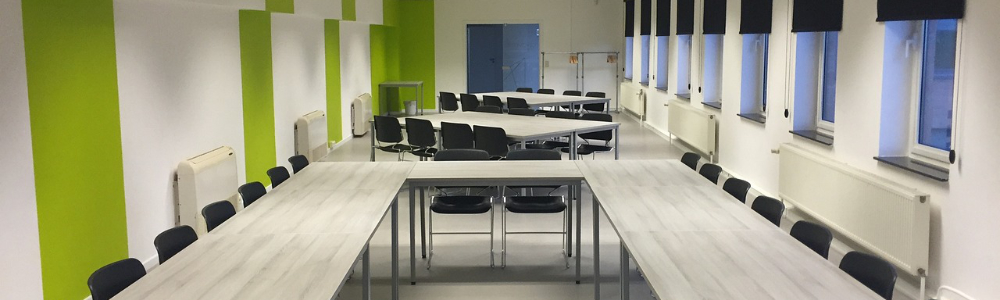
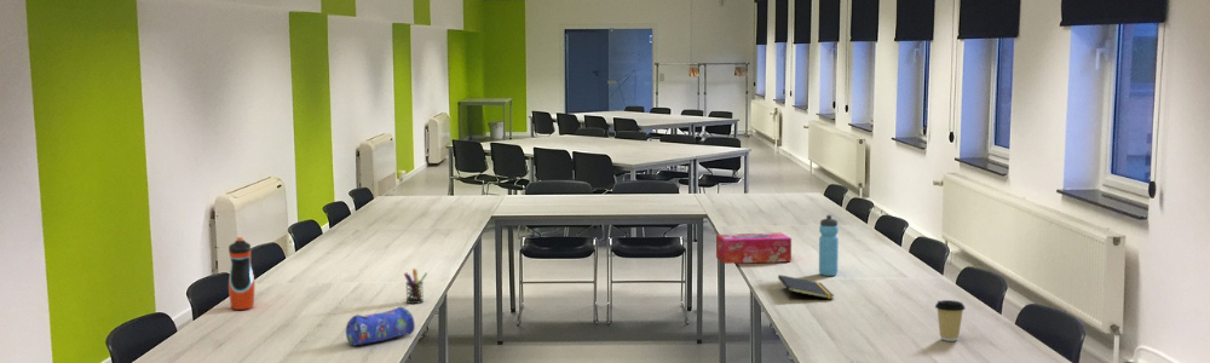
+ notepad (805, 287)
+ coffee cup (949, 319)
+ pencil case (380, 324)
+ tissue box (753, 247)
+ water bottle (828, 244)
+ pen holder (416, 284)
+ water bottle (241, 272)
